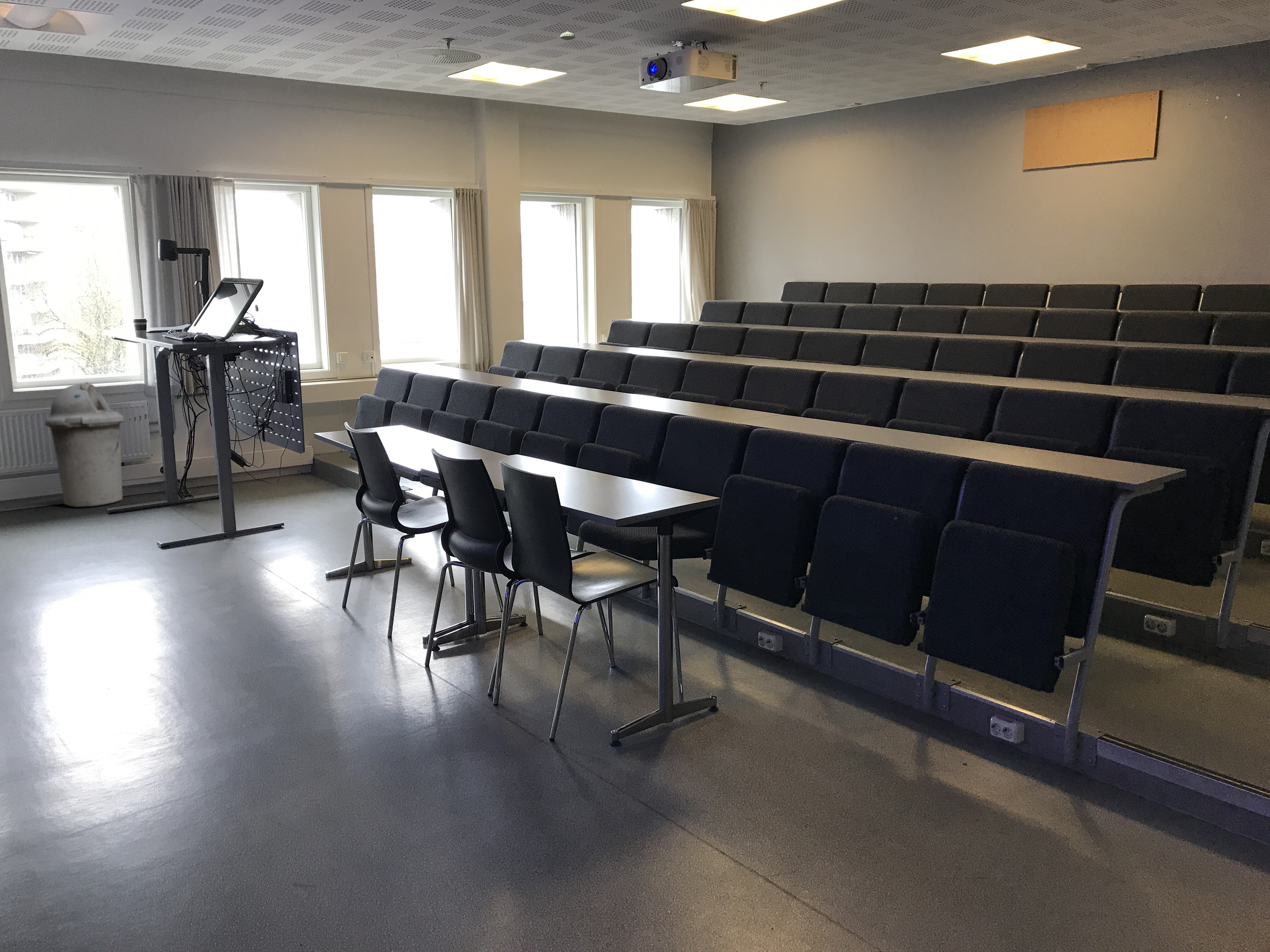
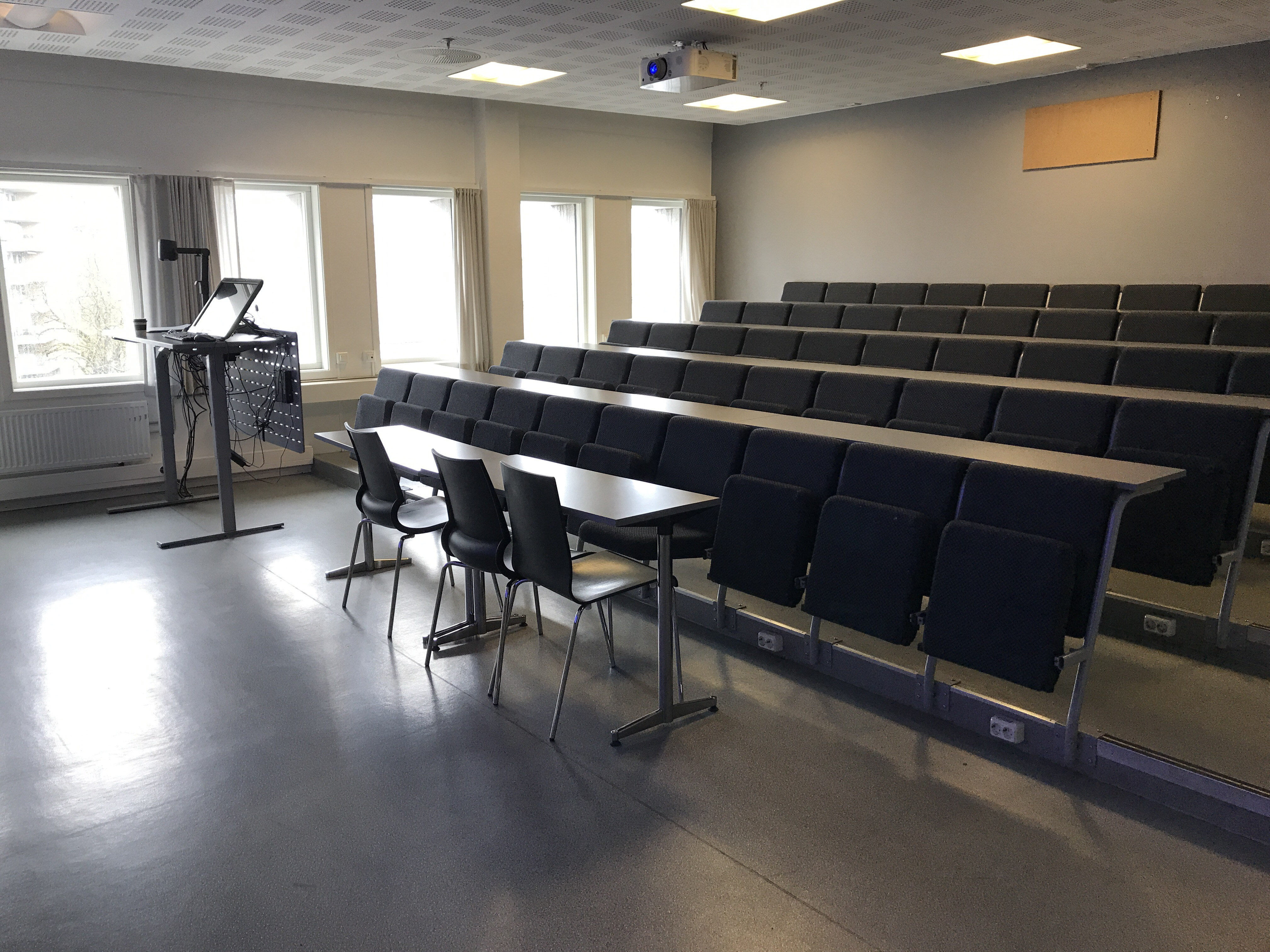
- smoke detector (568, 36)
- trash can (88, 443)
